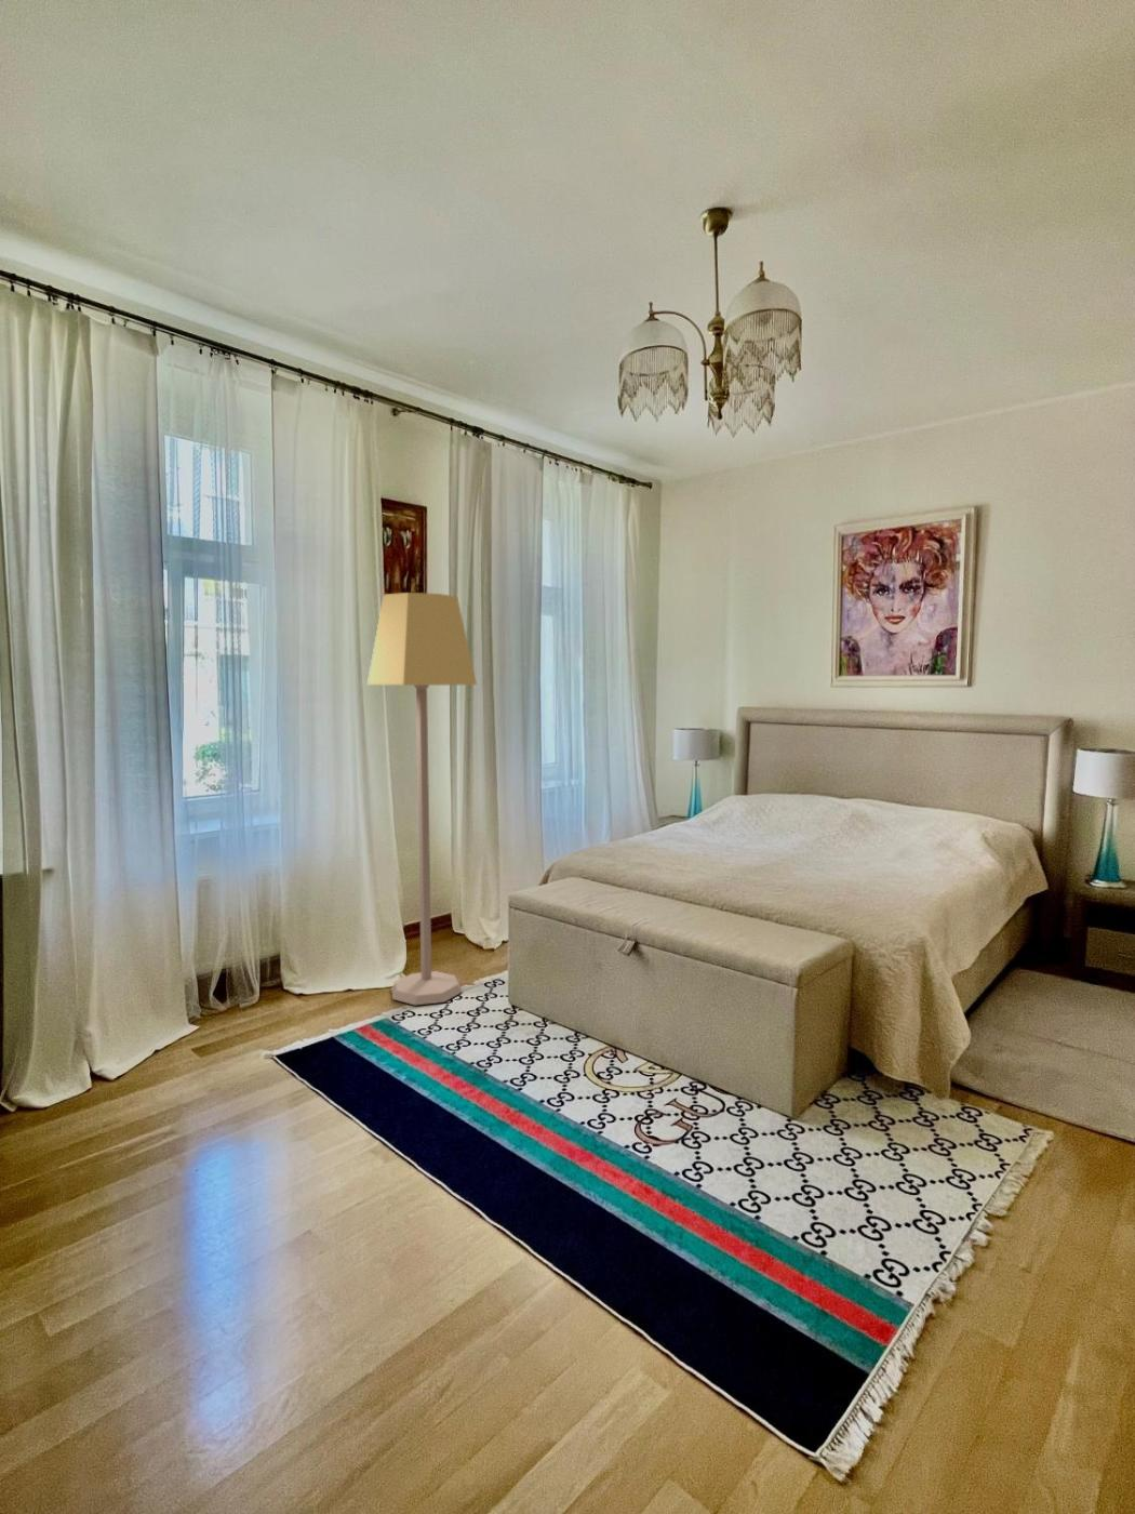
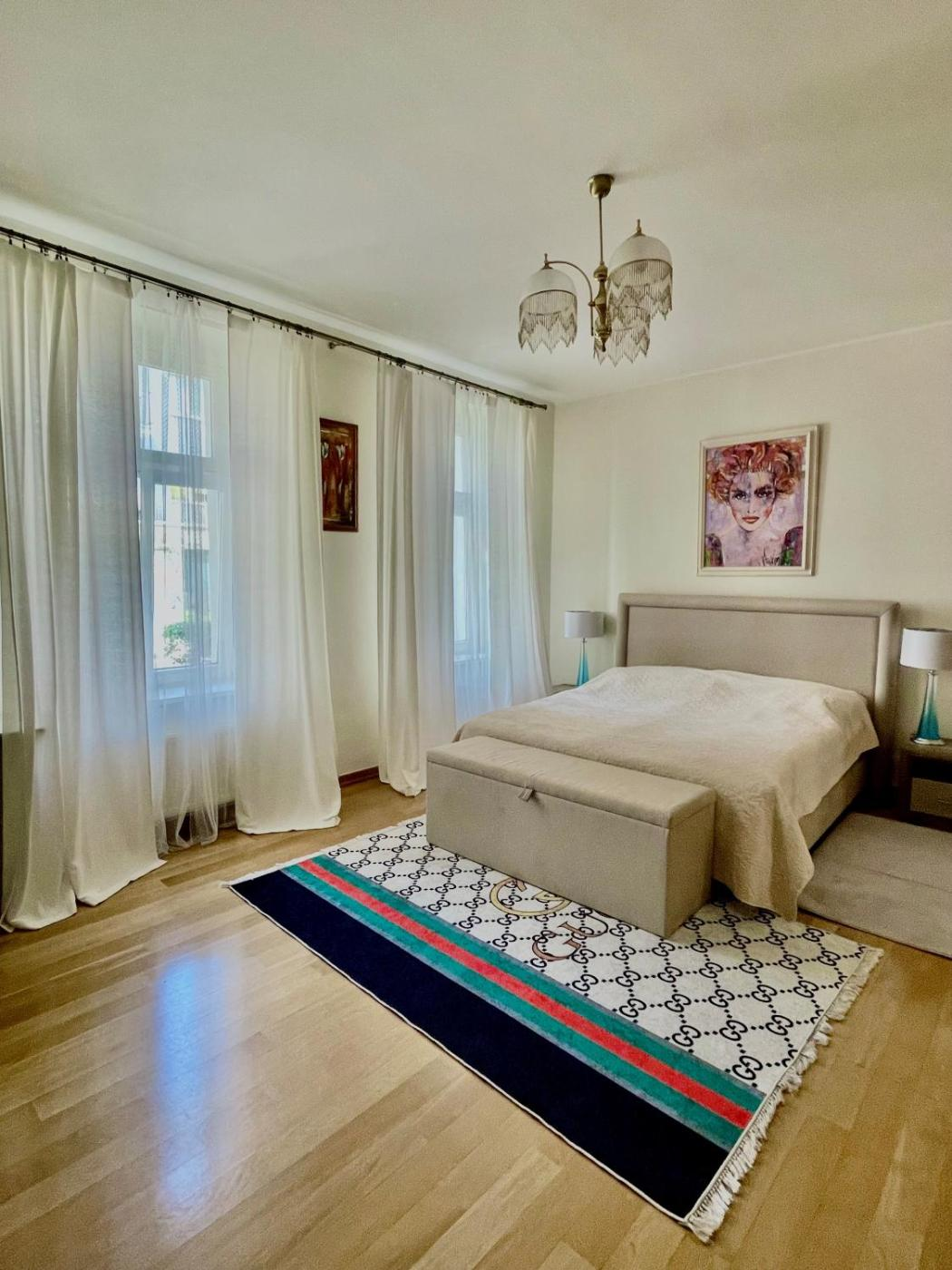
- lamp (423, 798)
